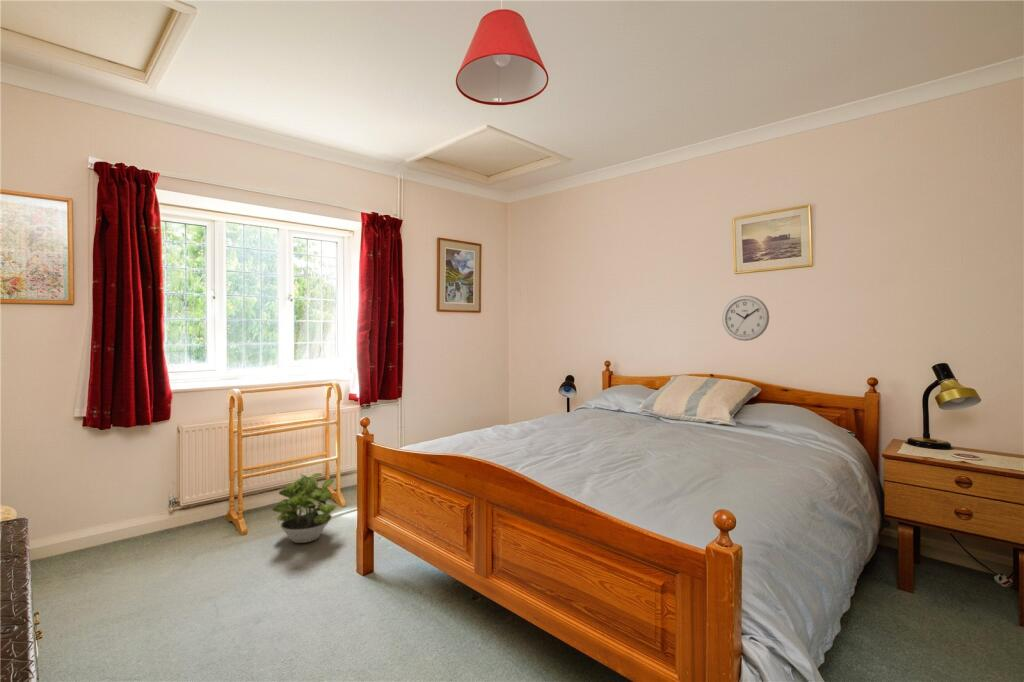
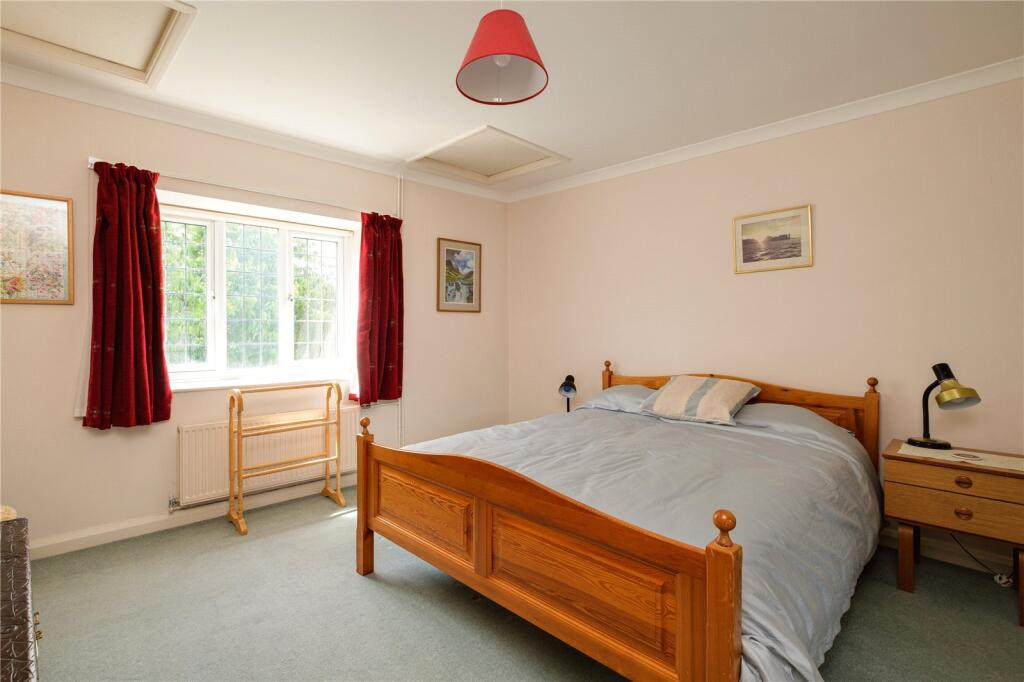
- wall clock (744, 318)
- potted plant (303, 506)
